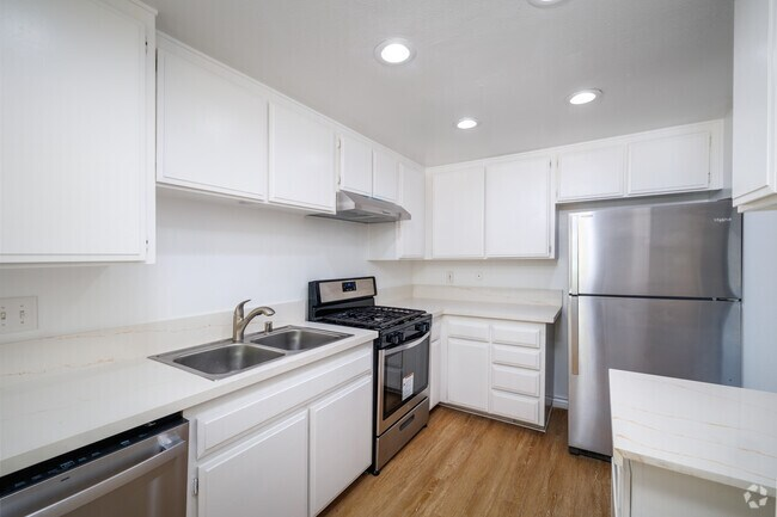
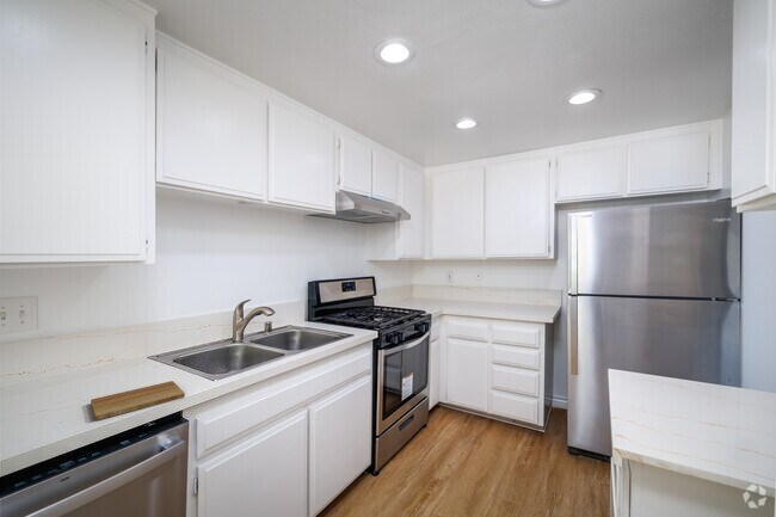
+ cutting board (138, 398)
